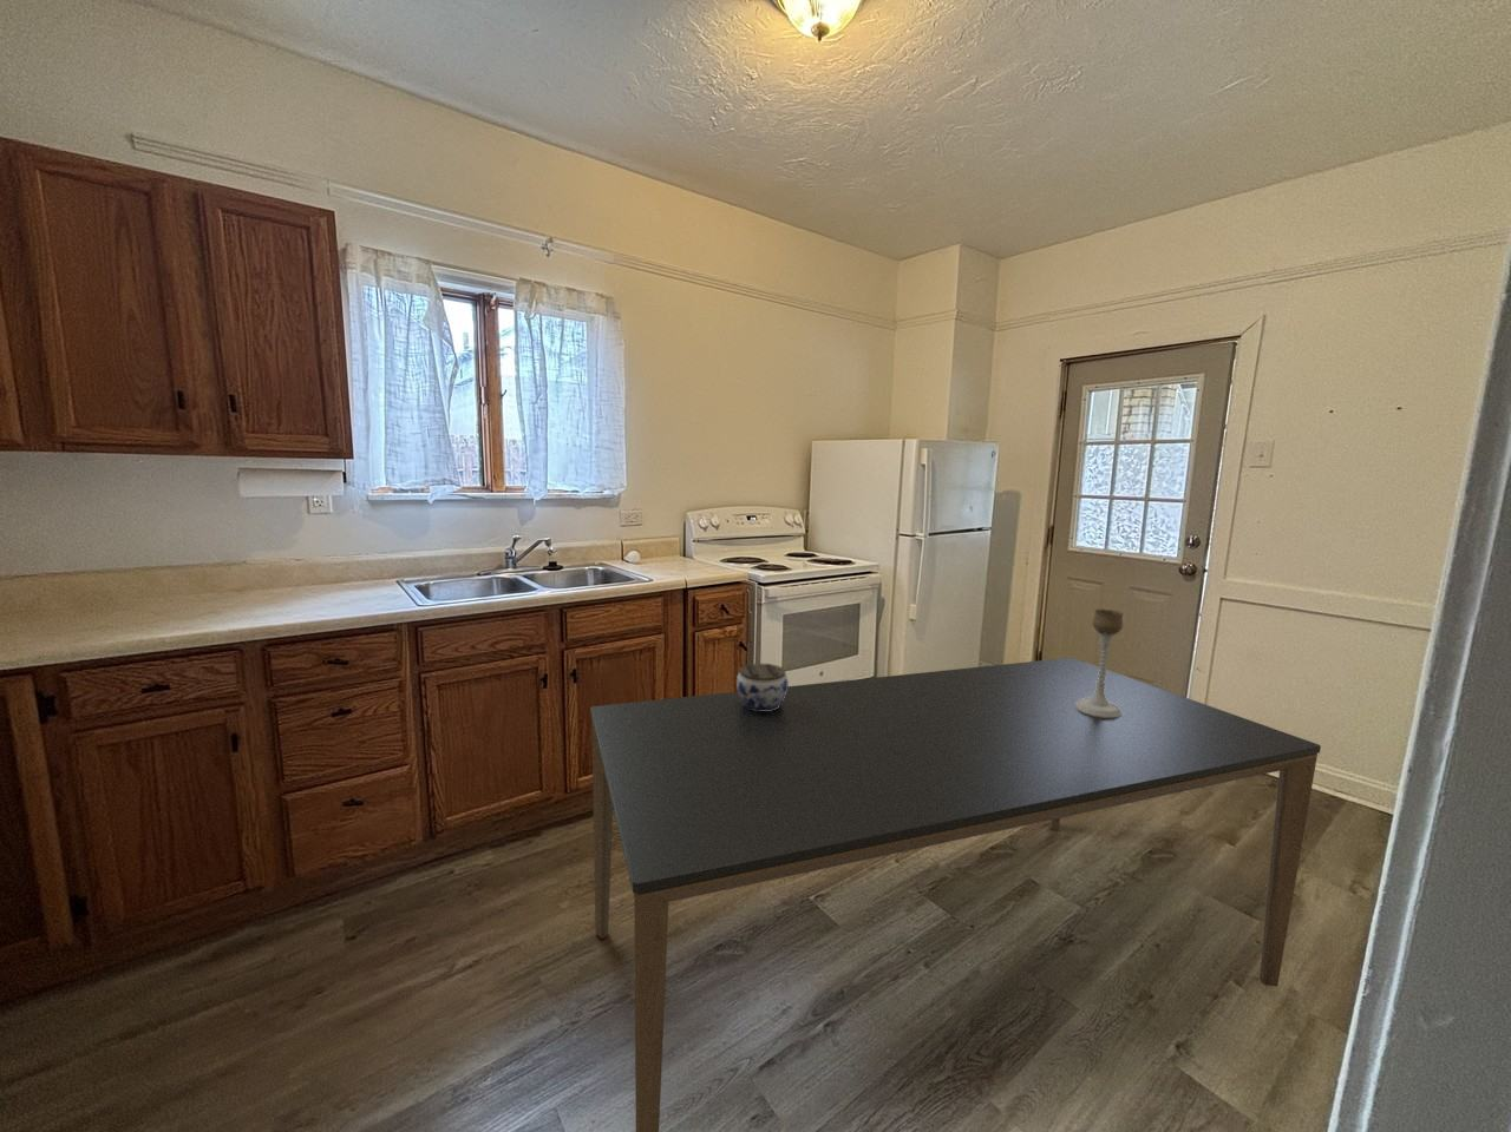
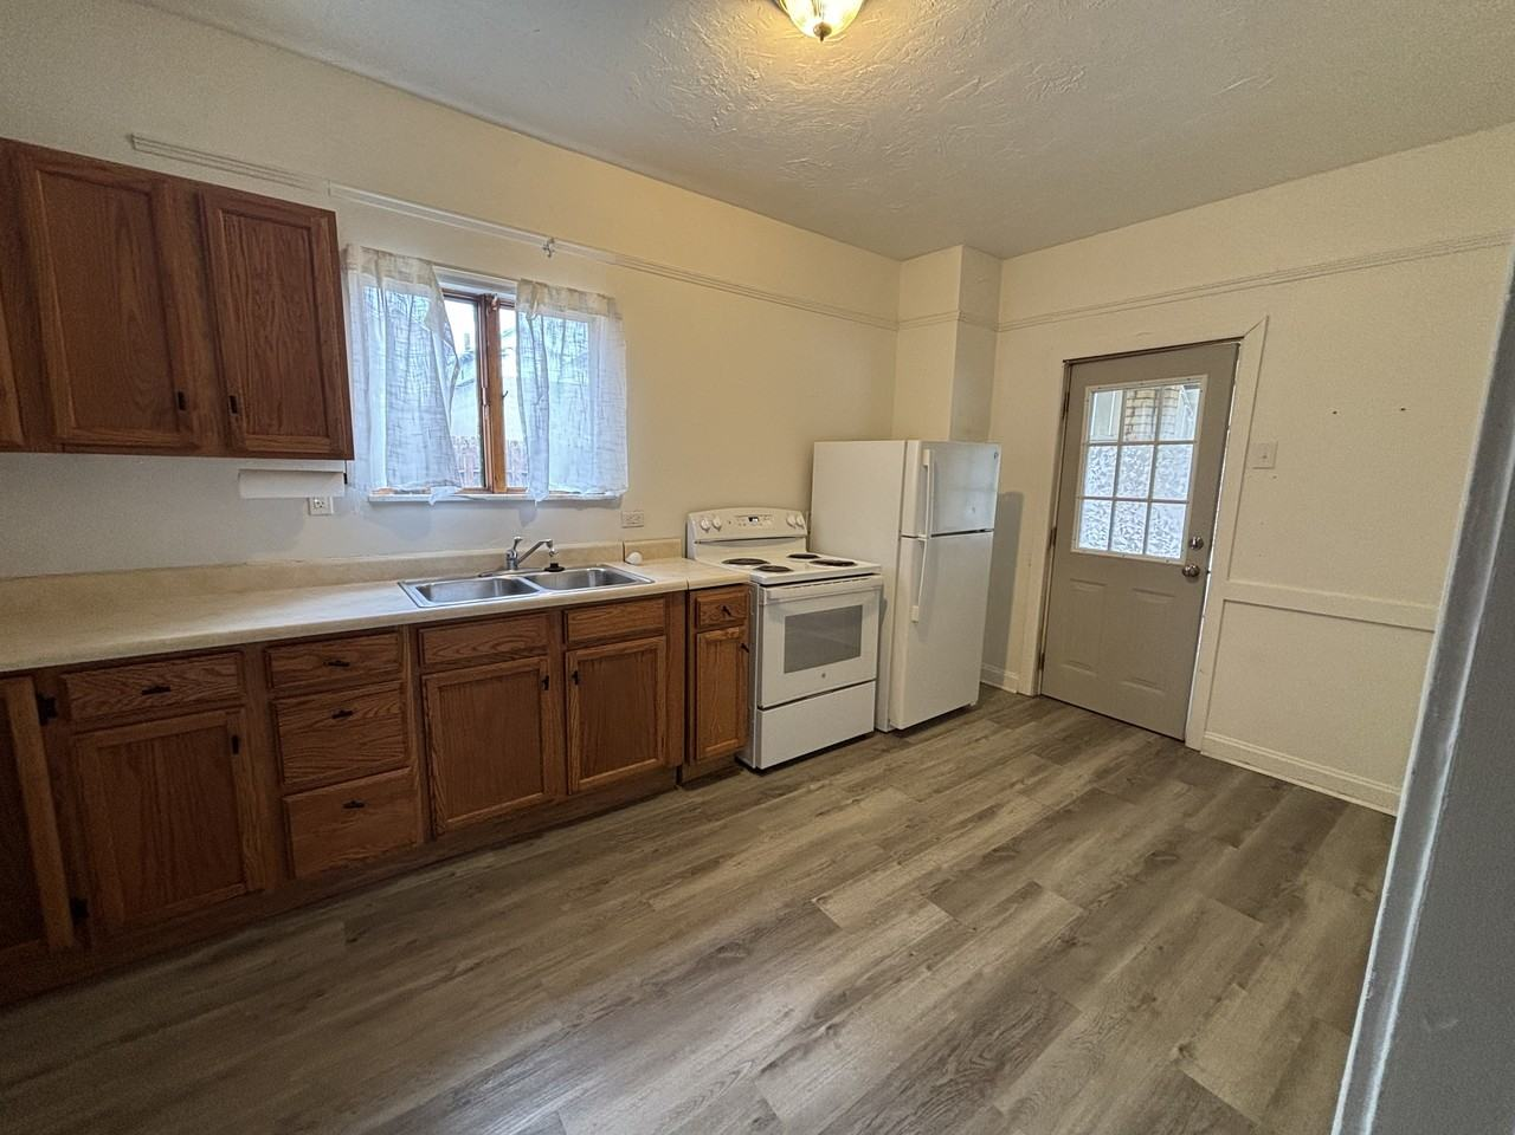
- dining table (932, 844)
- jar (761, 686)
- candle holder (1103, 660)
